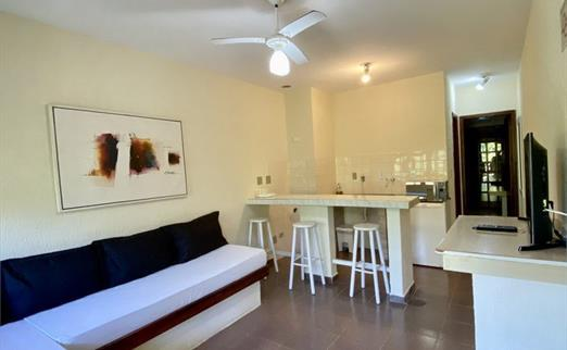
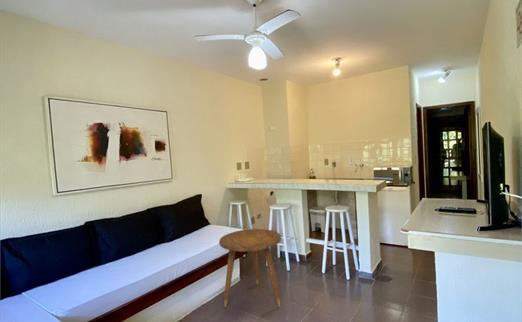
+ side table (253, 266)
